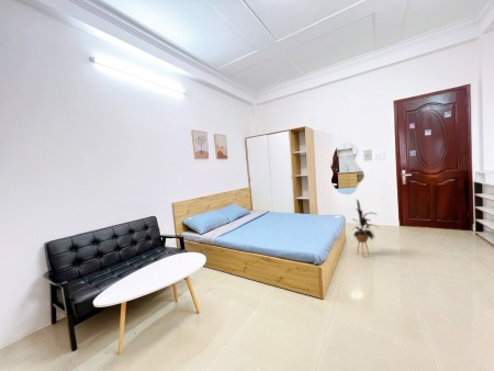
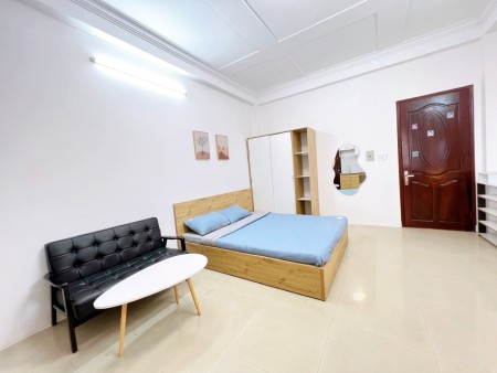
- house plant (363, 226)
